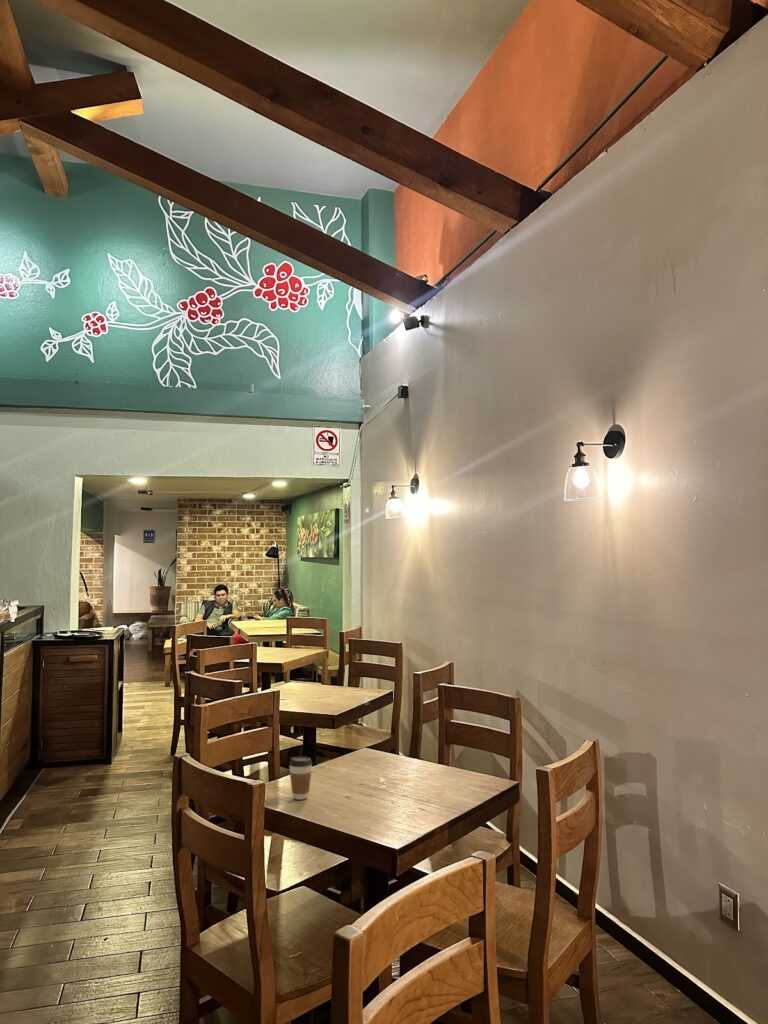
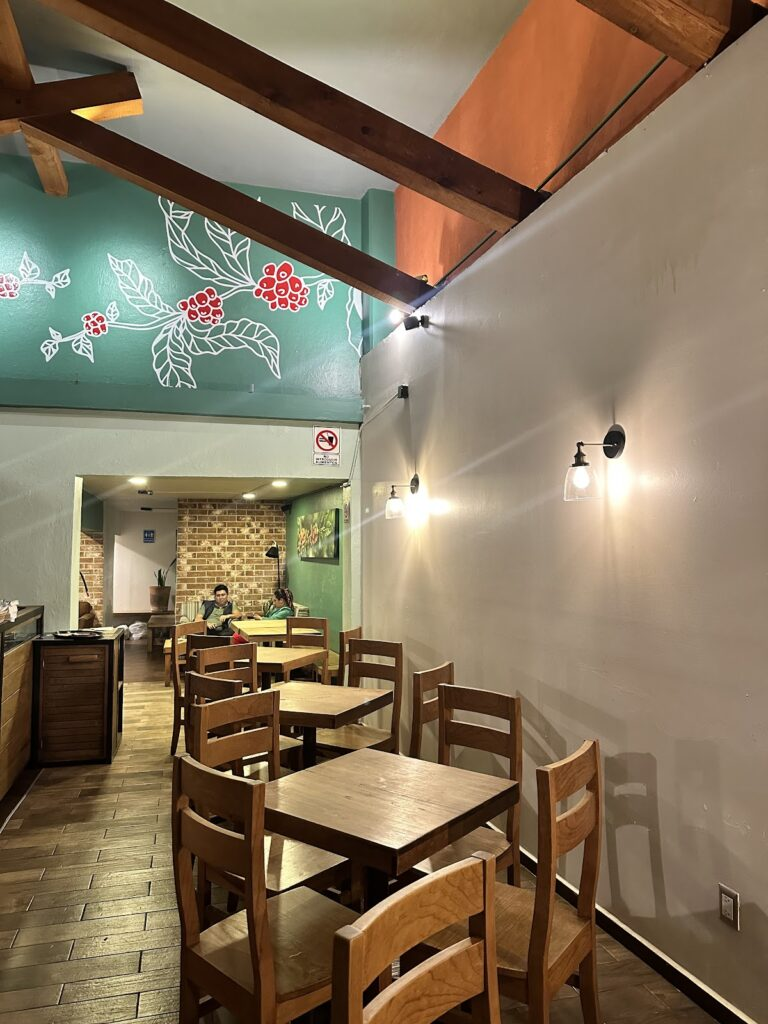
- coffee cup (300, 777)
